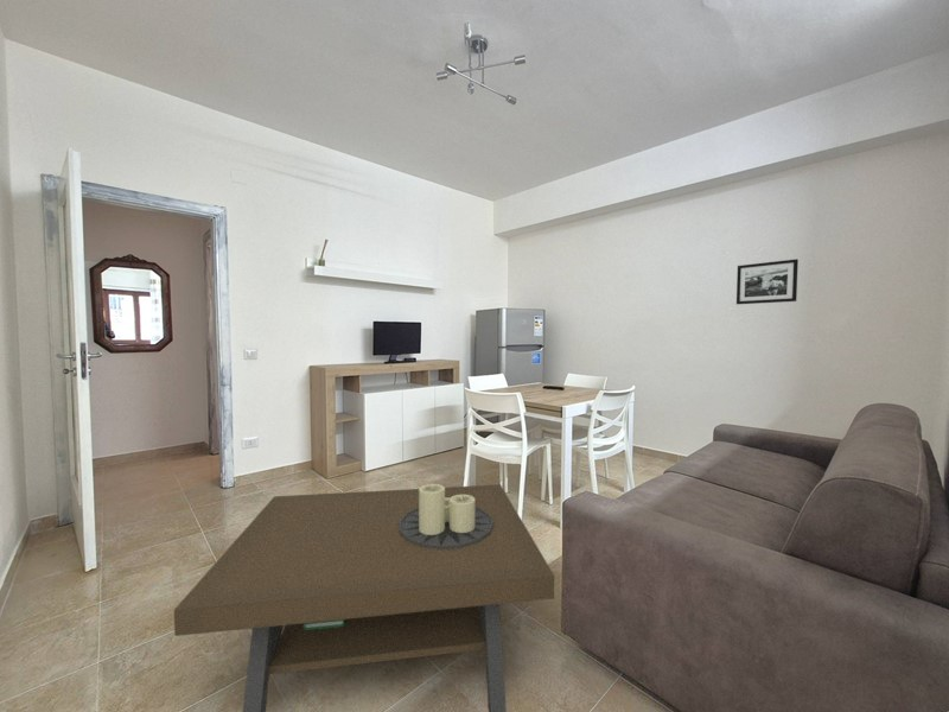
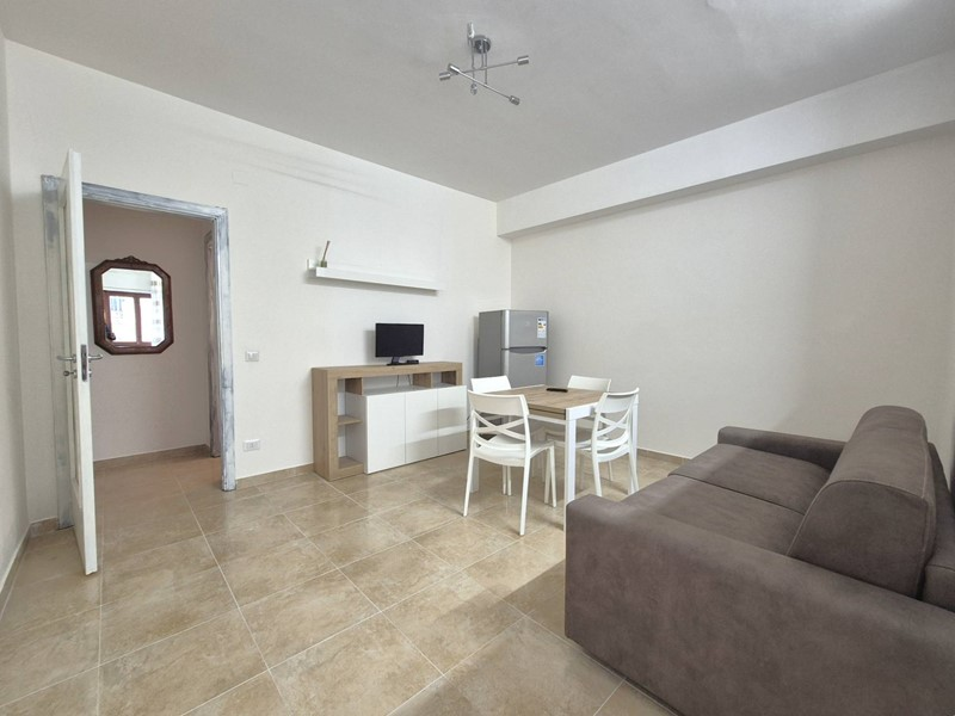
- coffee table (387, 565)
- picture frame (765, 282)
